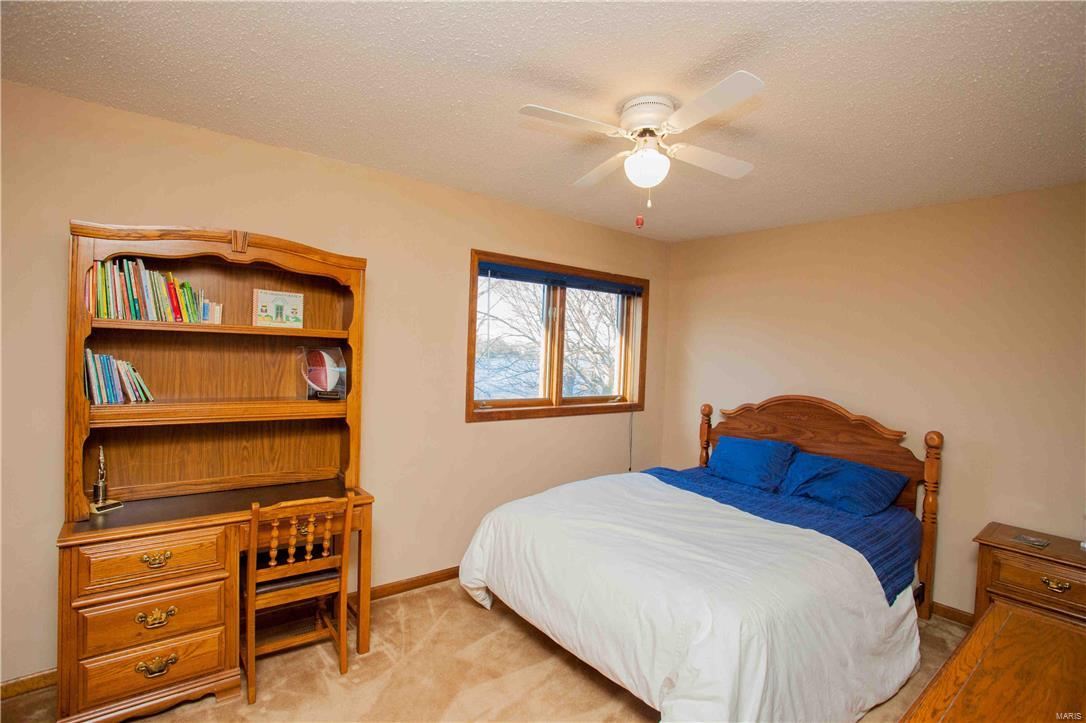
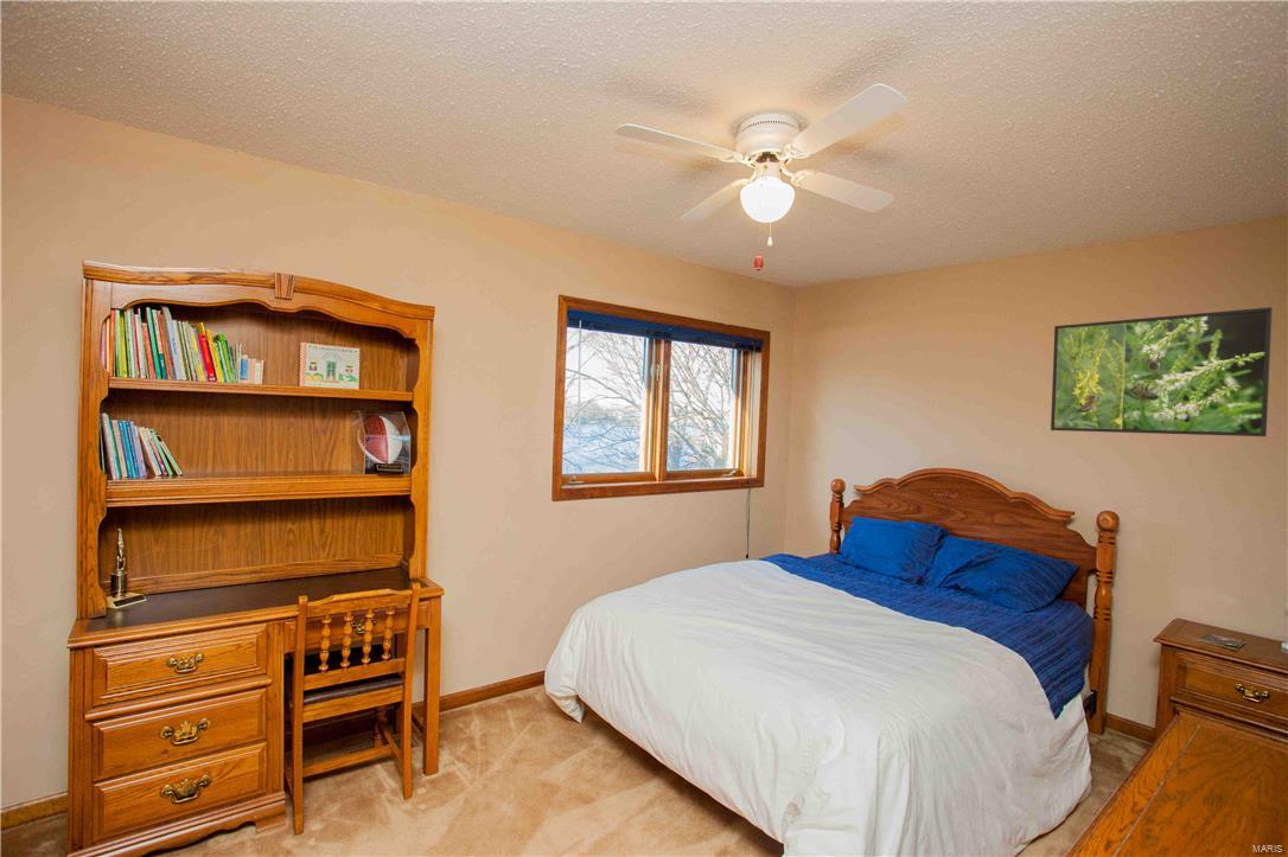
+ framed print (1149, 375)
